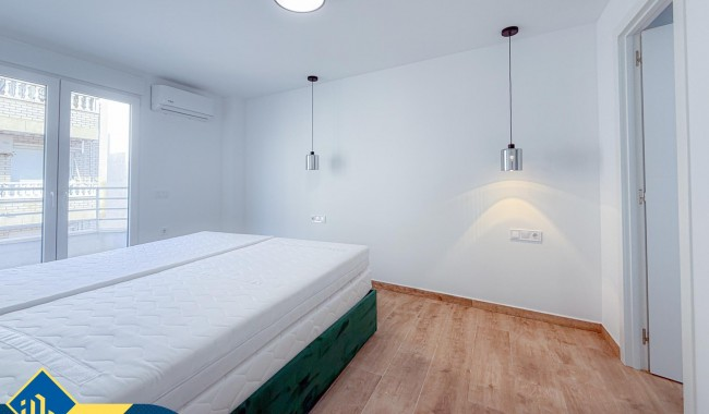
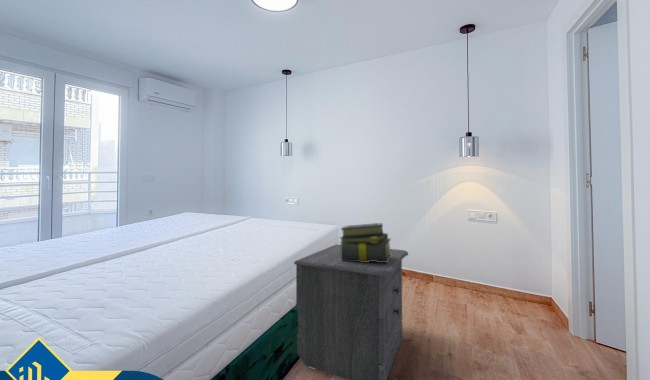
+ nightstand (356, 302)
+ stack of books (364, 241)
